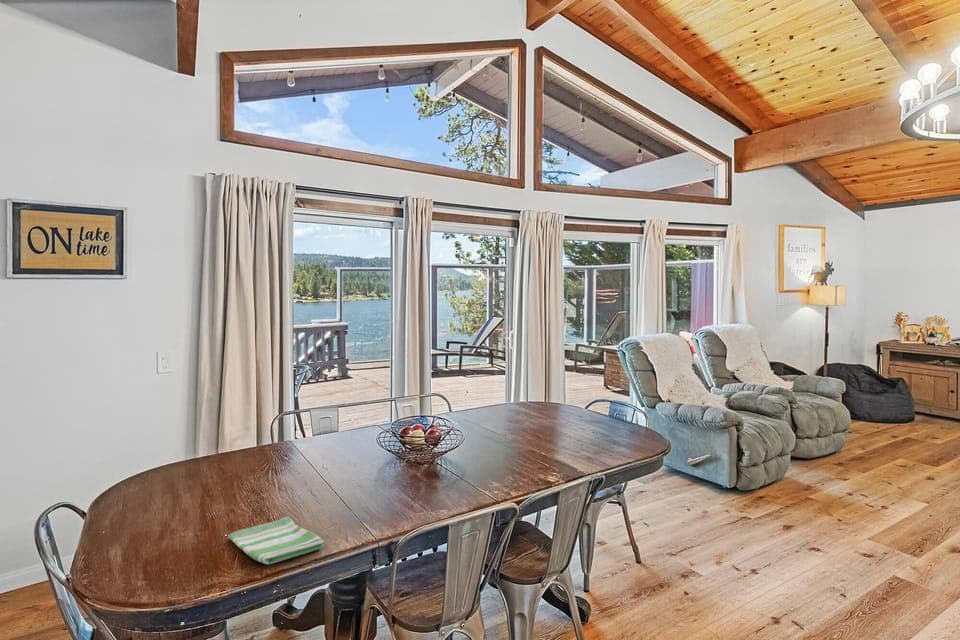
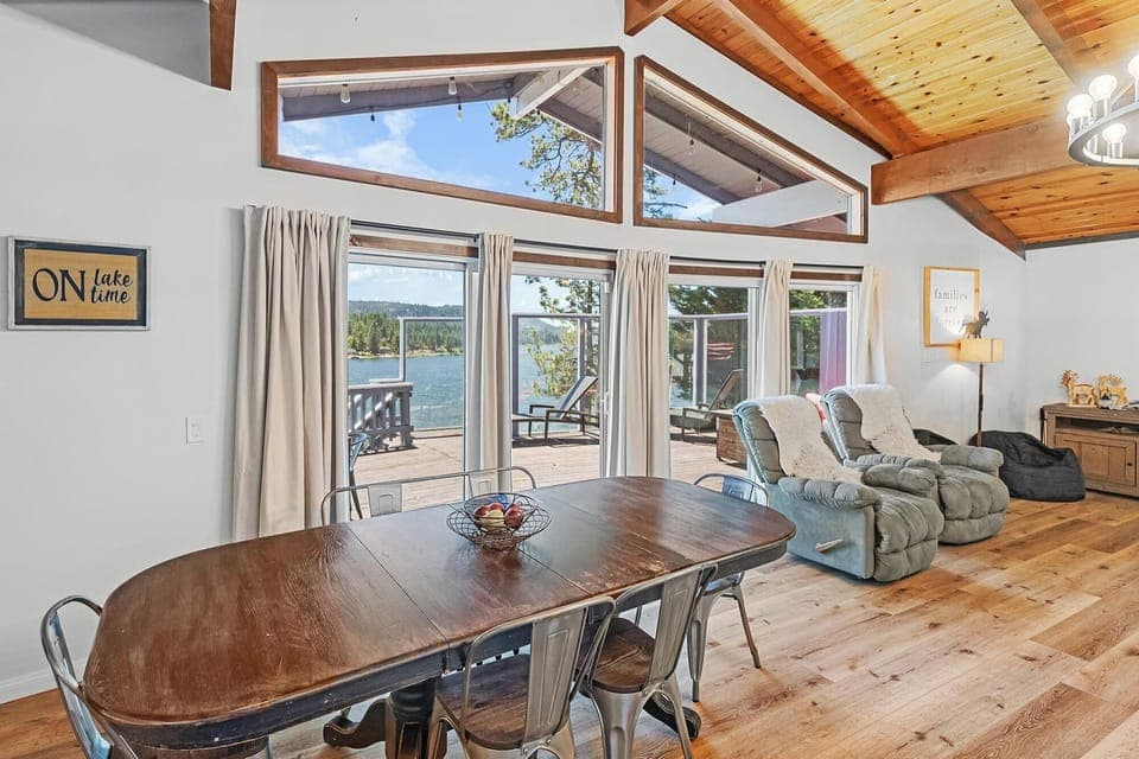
- dish towel (276, 539)
